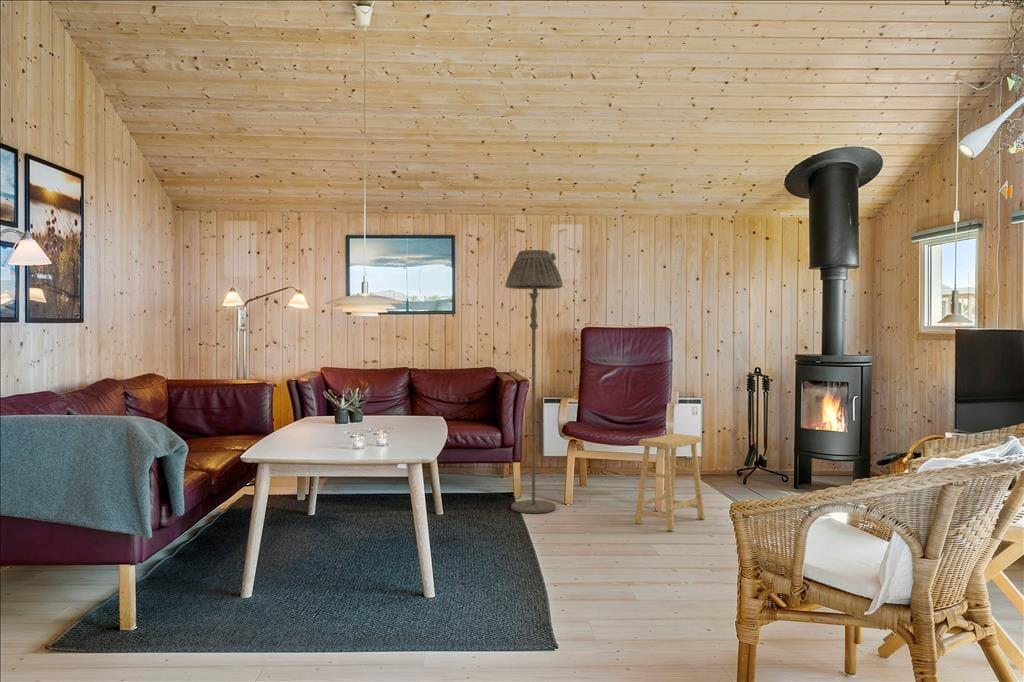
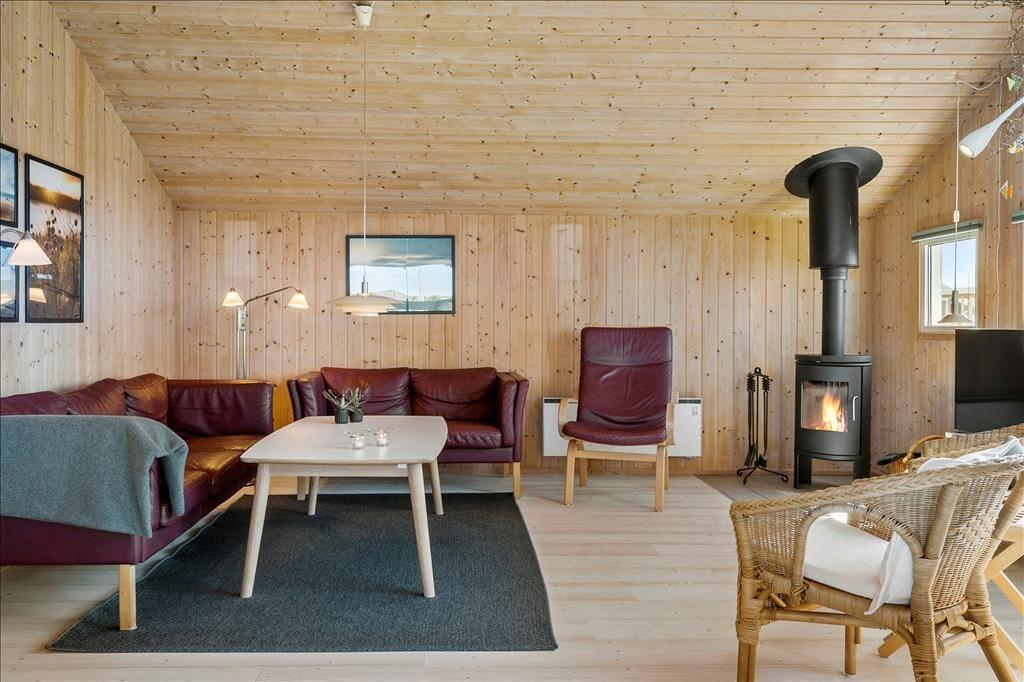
- footstool (670, 479)
- floor lamp (533, 379)
